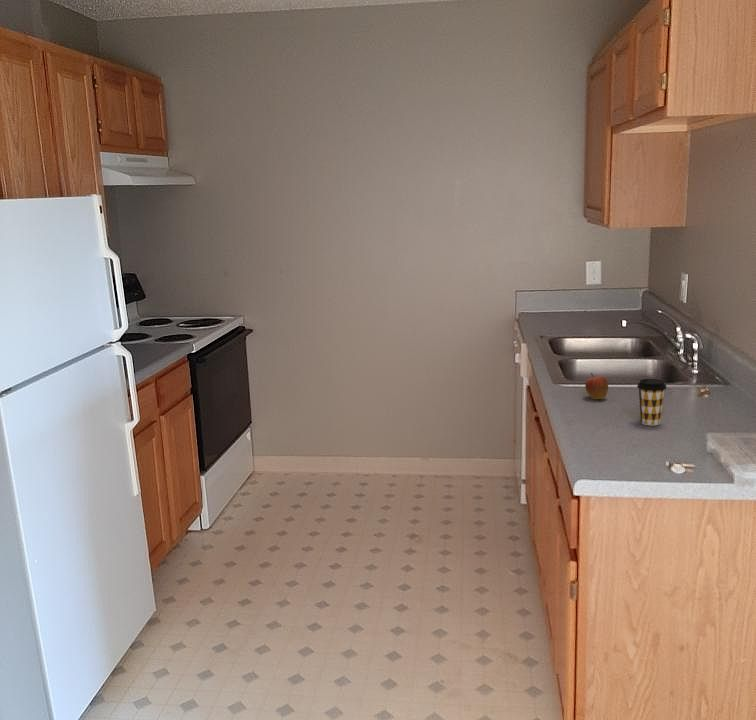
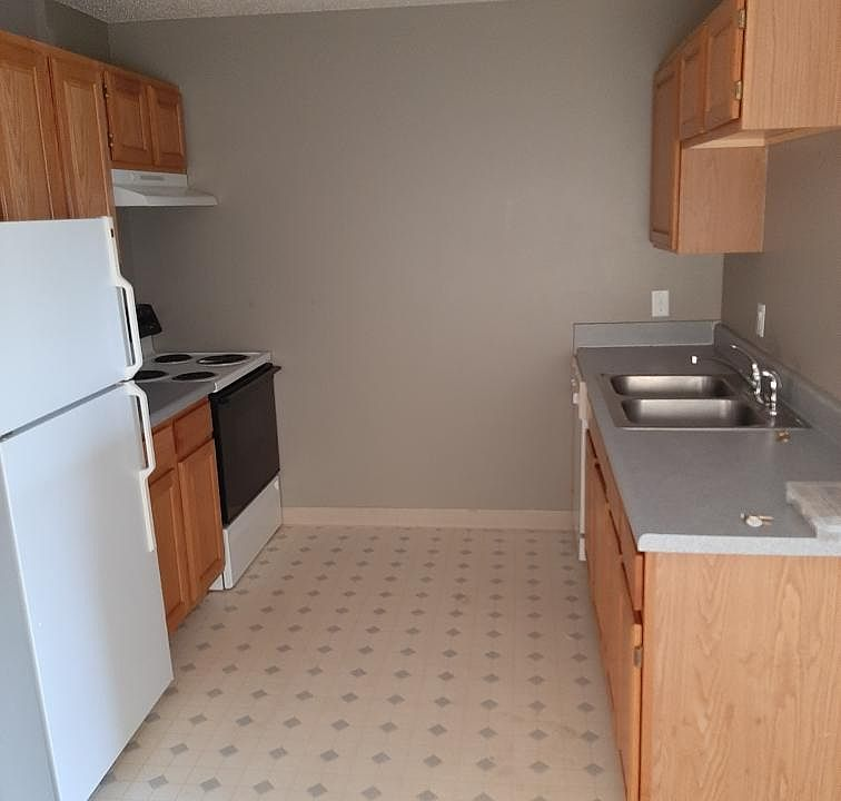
- coffee cup (651, 402)
- fruit (596, 386)
